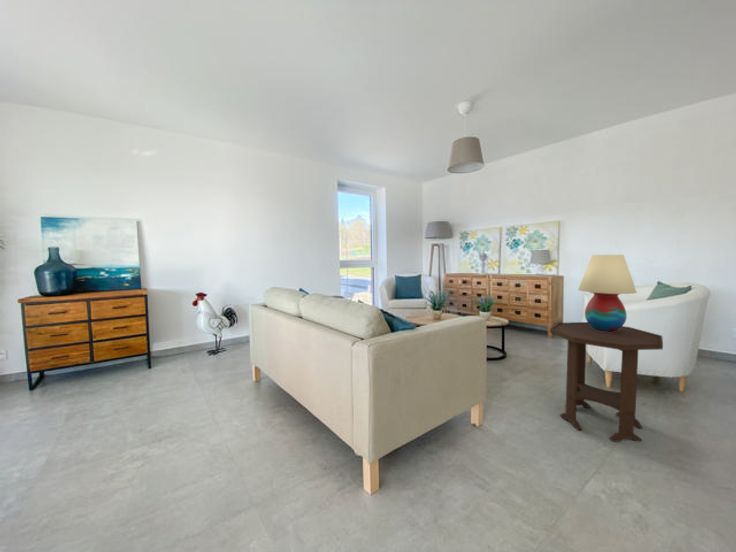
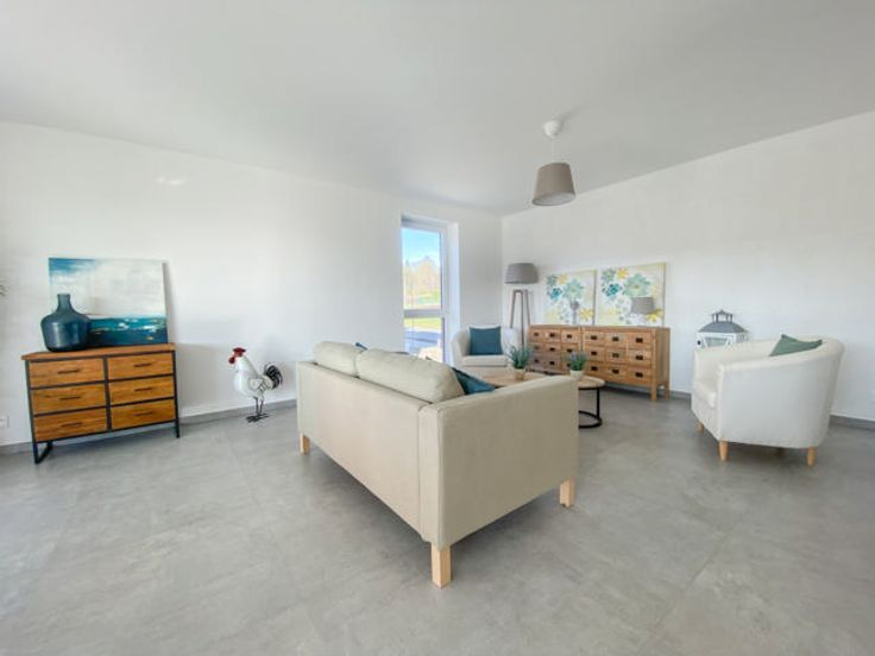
- table lamp (605, 291)
- side table (598, 388)
